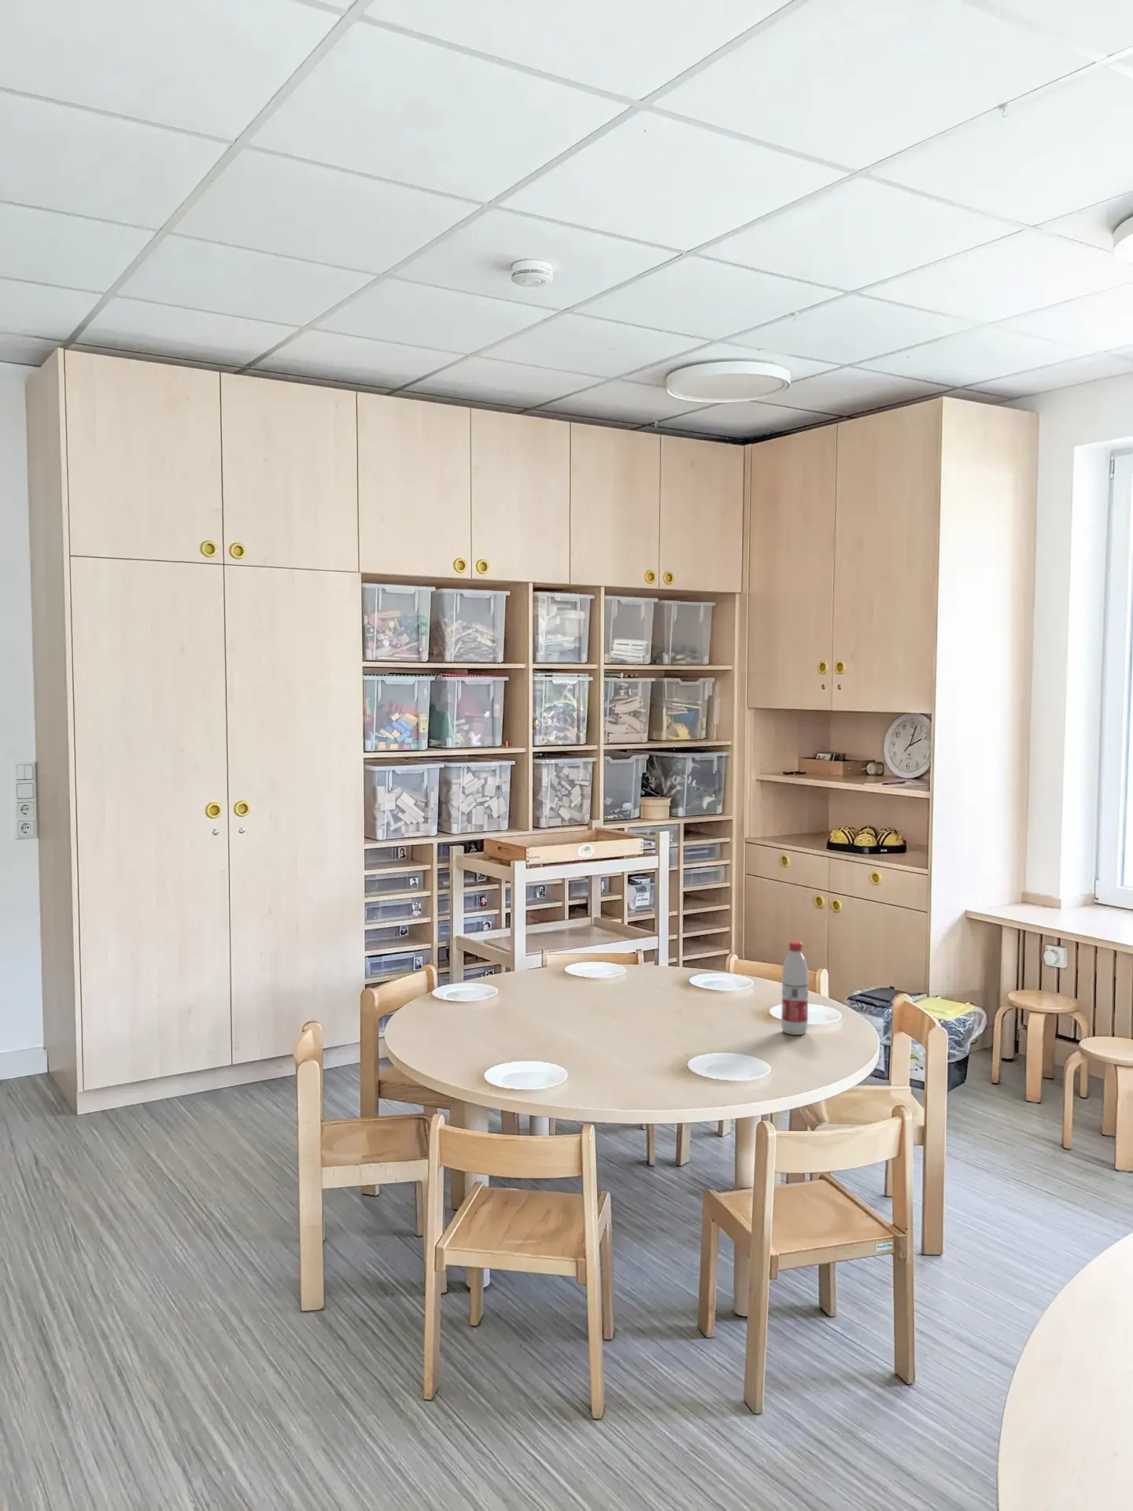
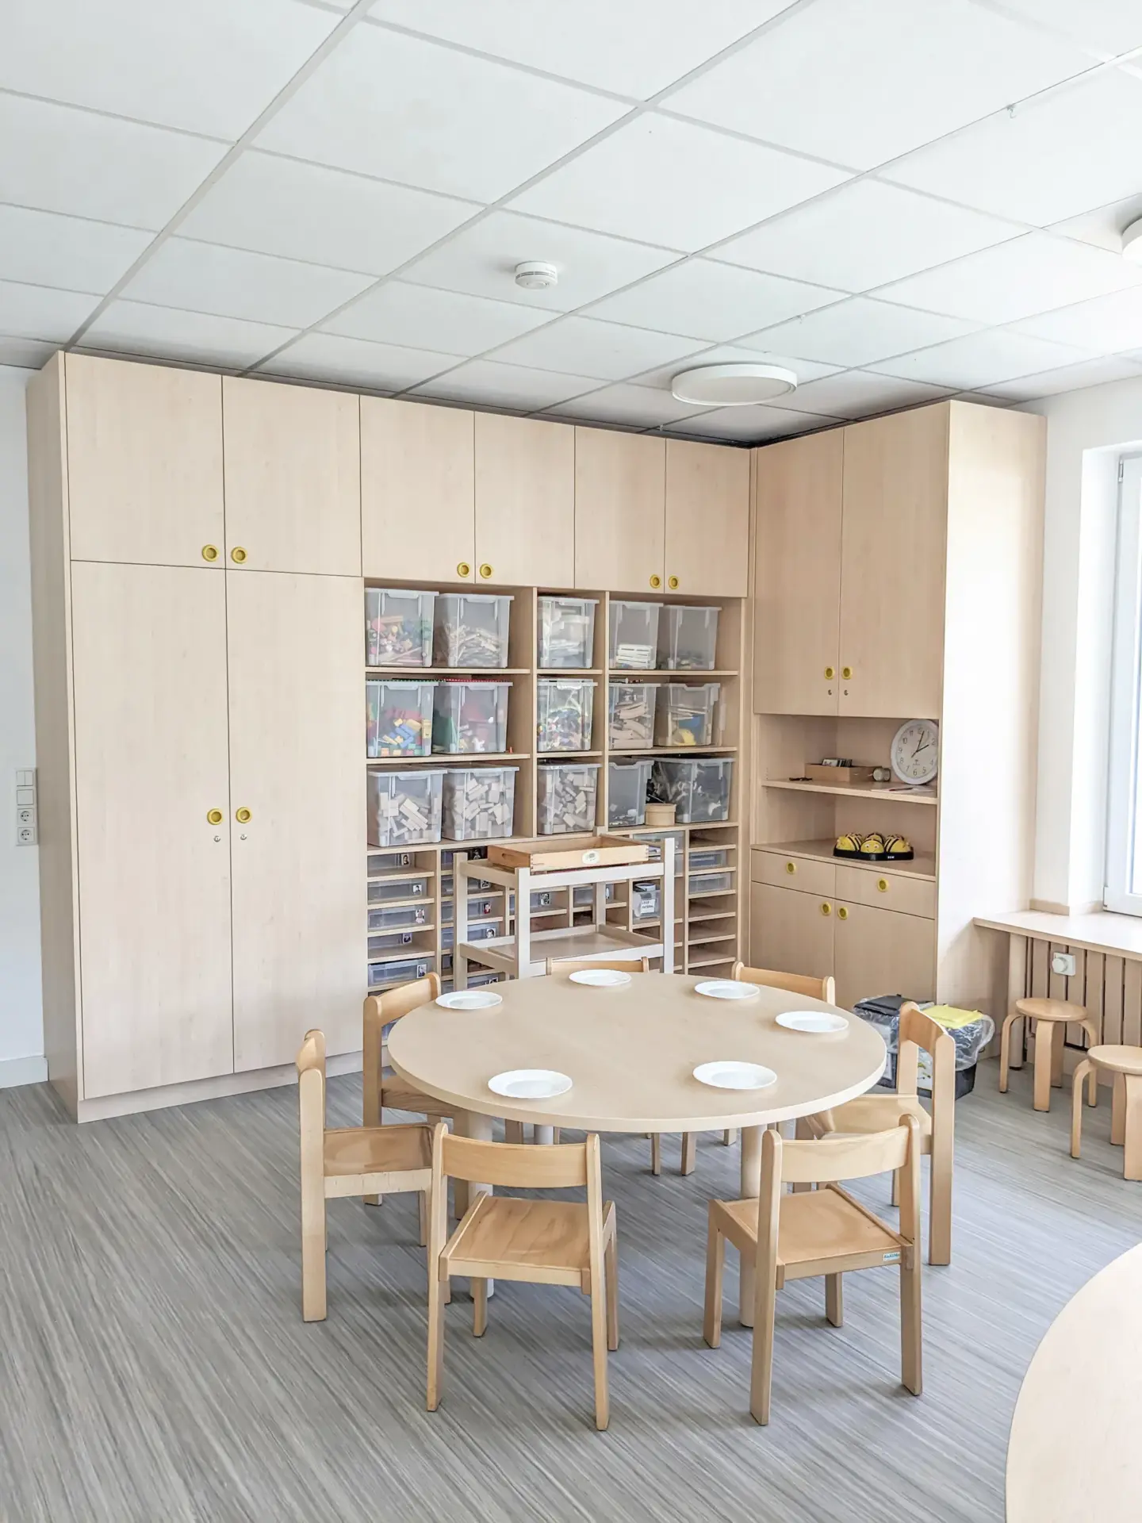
- water bottle (795, 986)
